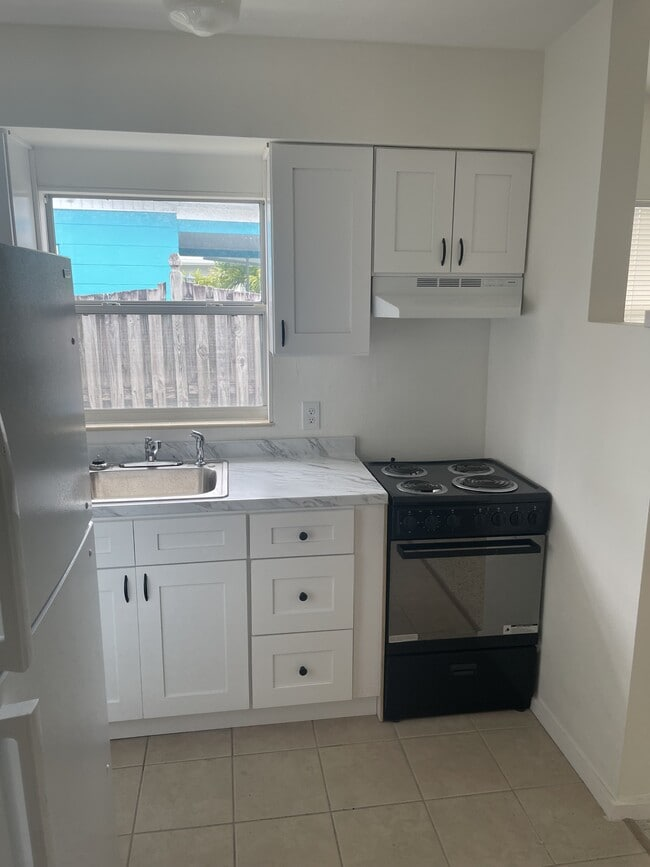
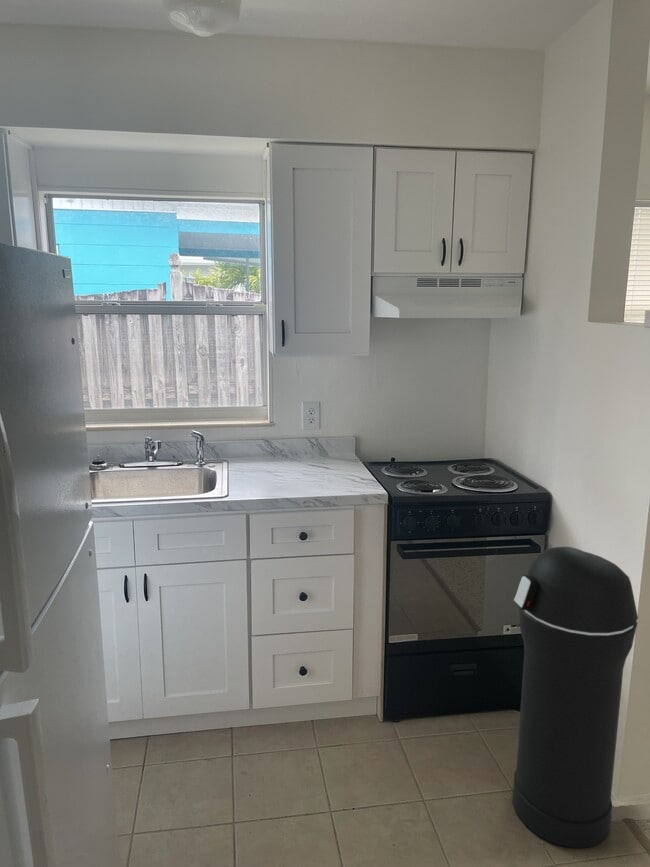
+ trash can (566, 684)
